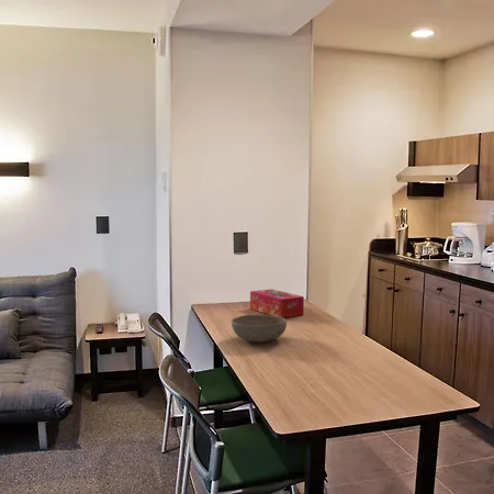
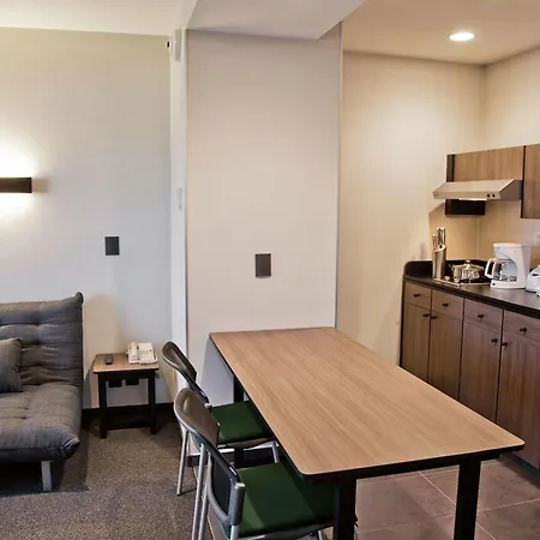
- tissue box (276, 302)
- bowl (258, 329)
